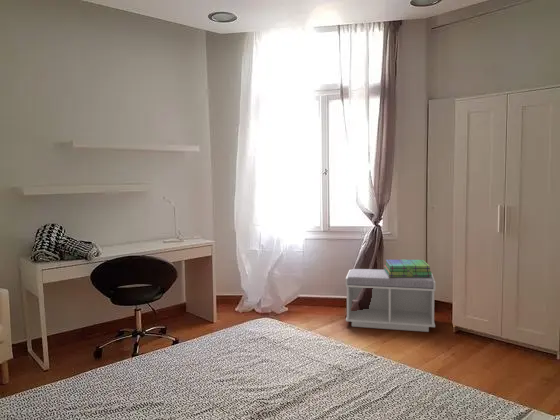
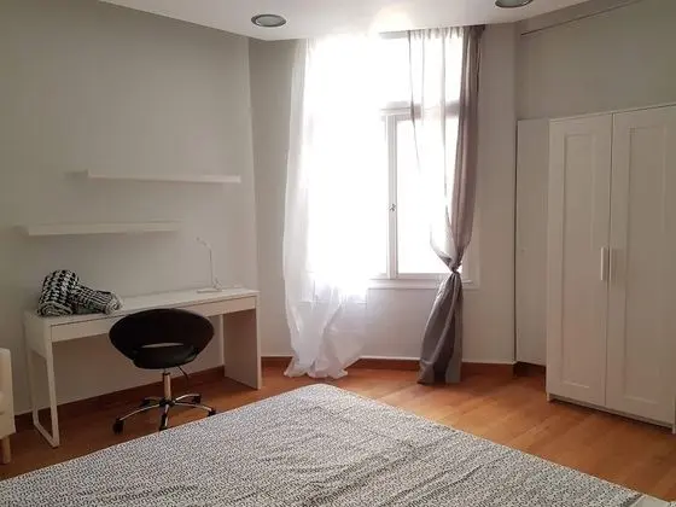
- bench (389, 298)
- stack of books (406, 267)
